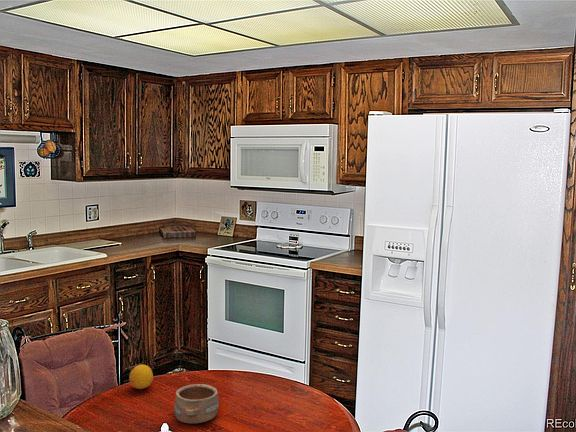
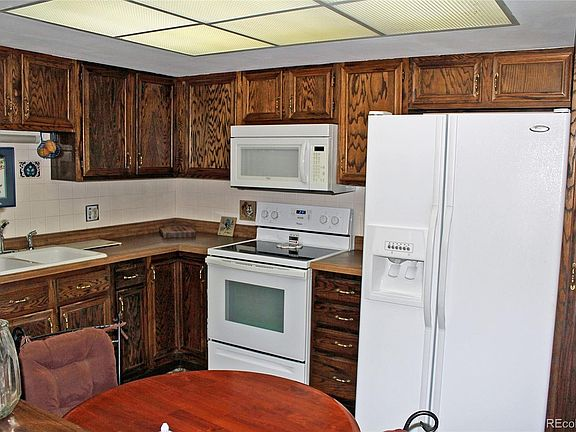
- fruit (141, 376)
- pottery (196, 404)
